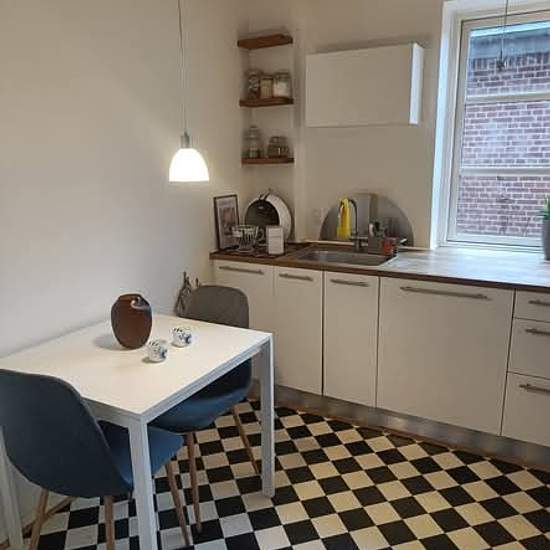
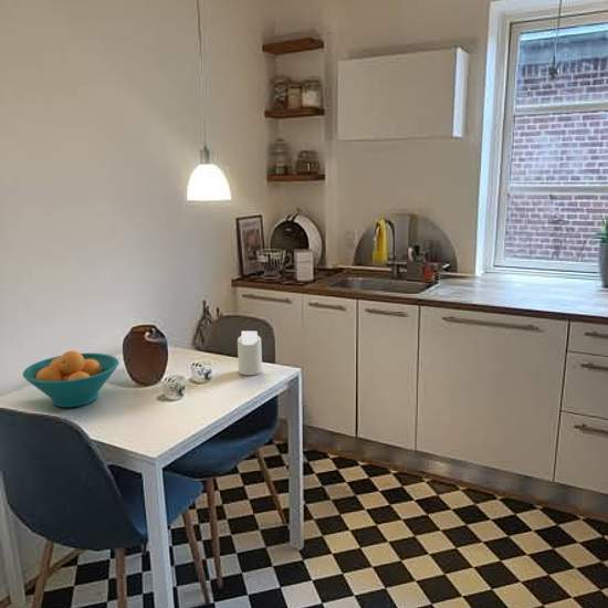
+ fruit bowl (73, 375)
+ candle (249, 352)
